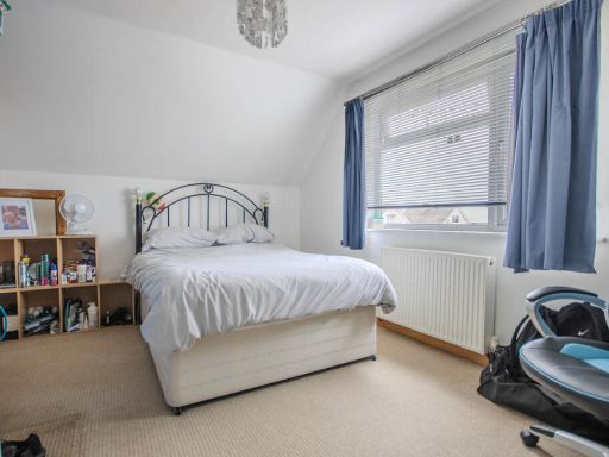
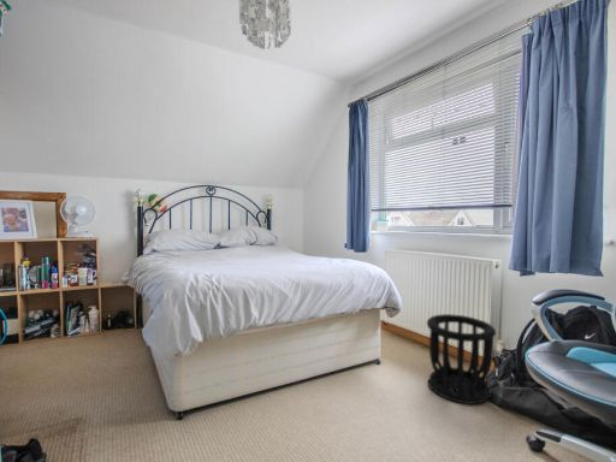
+ wastebasket (458, 356)
